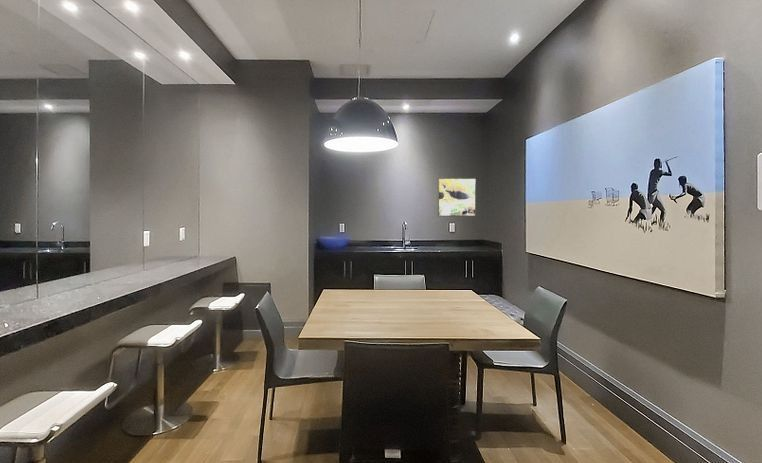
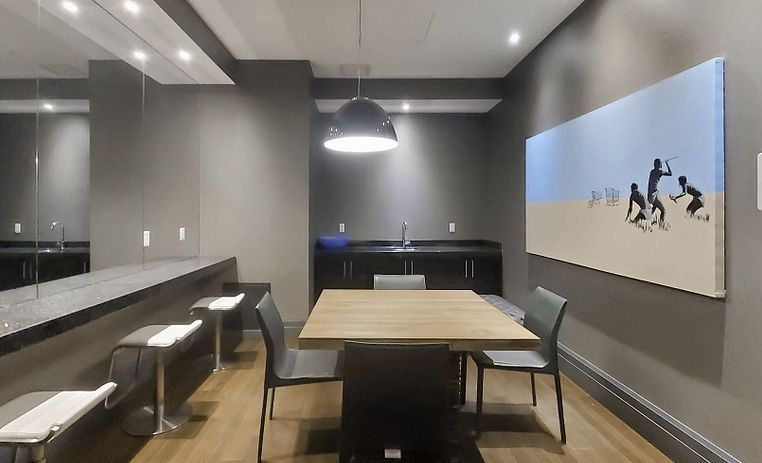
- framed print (456, 197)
